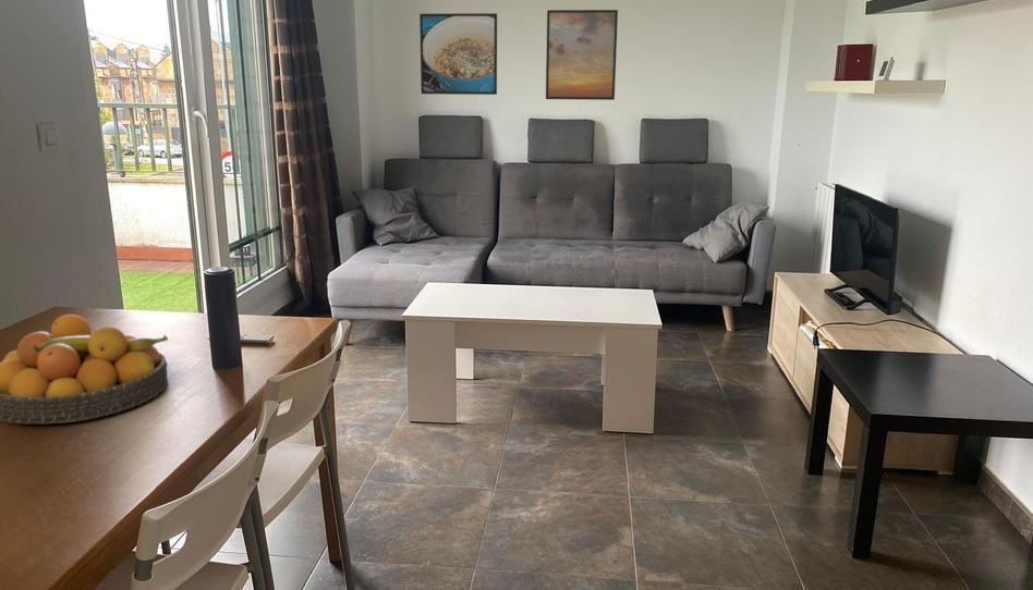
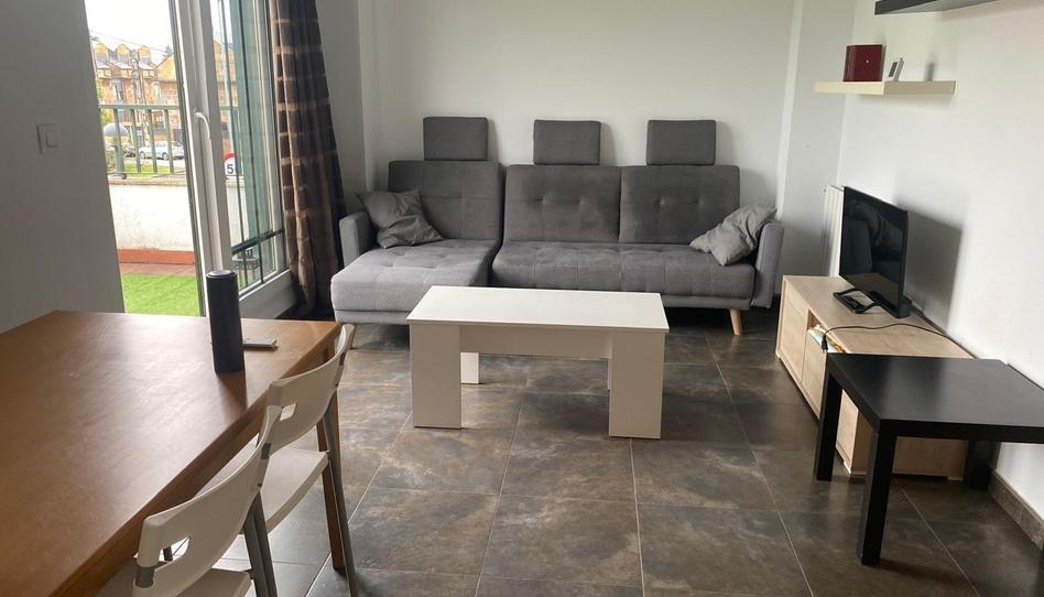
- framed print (458, 53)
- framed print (581, 54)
- fruit bowl (76, 359)
